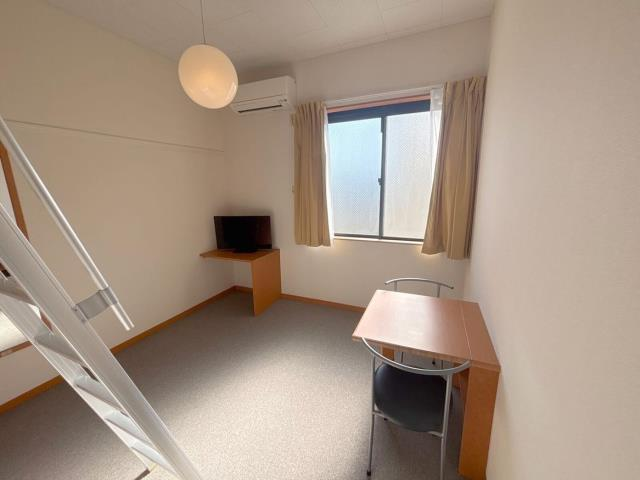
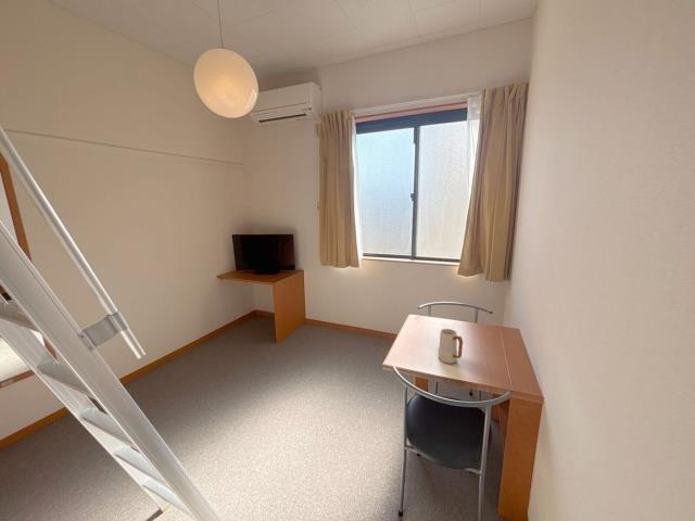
+ mug (451, 346)
